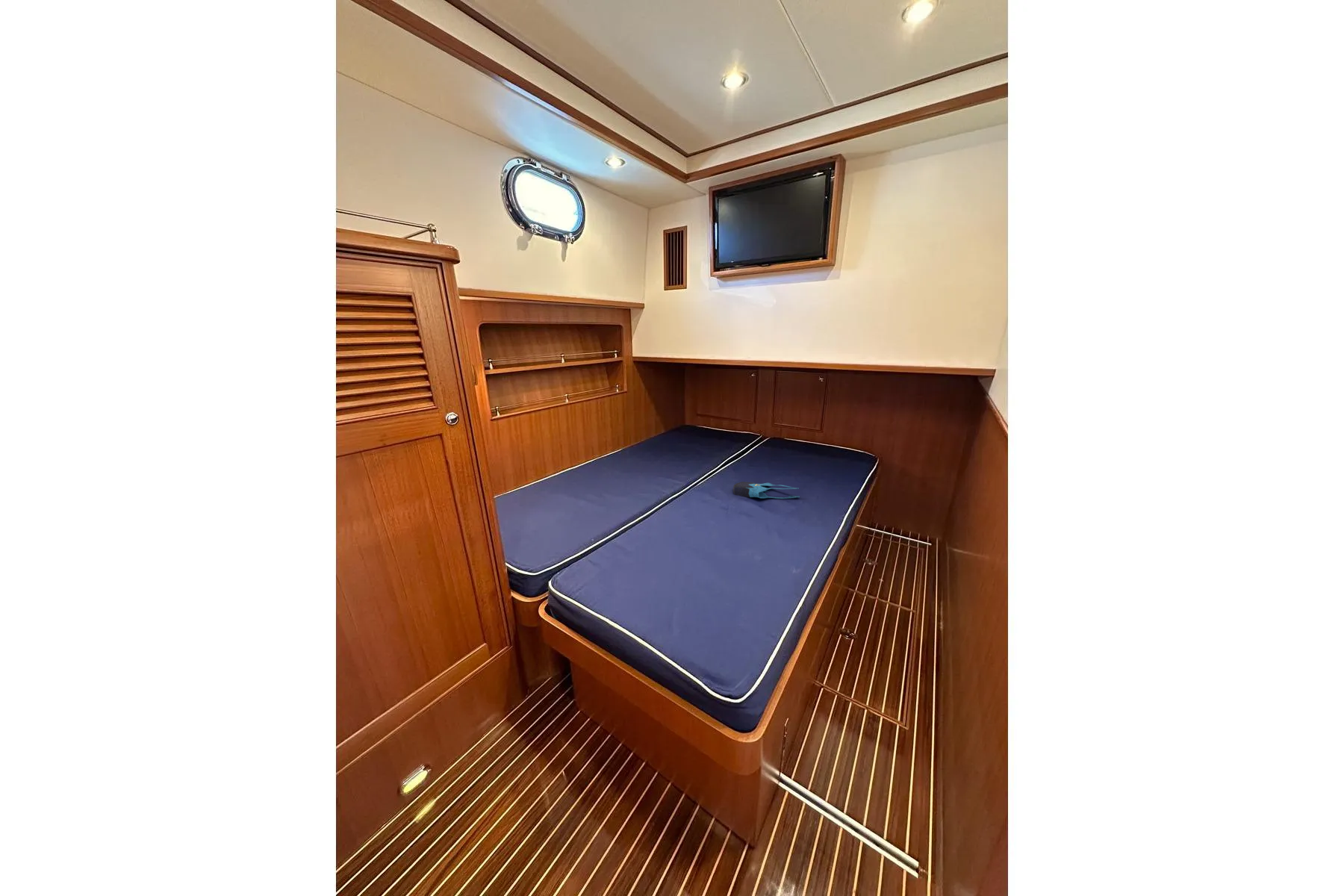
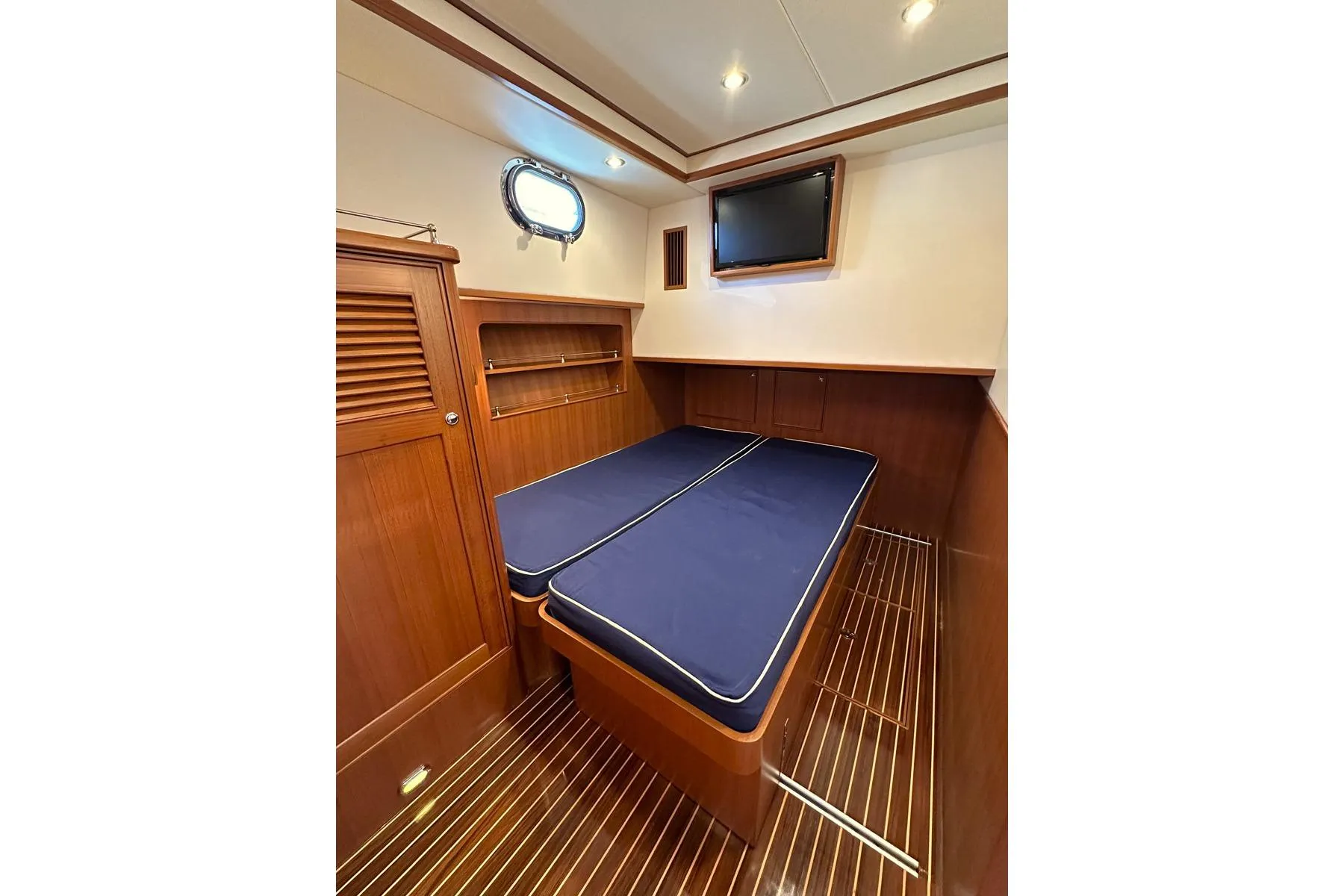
- tote bag (765, 490)
